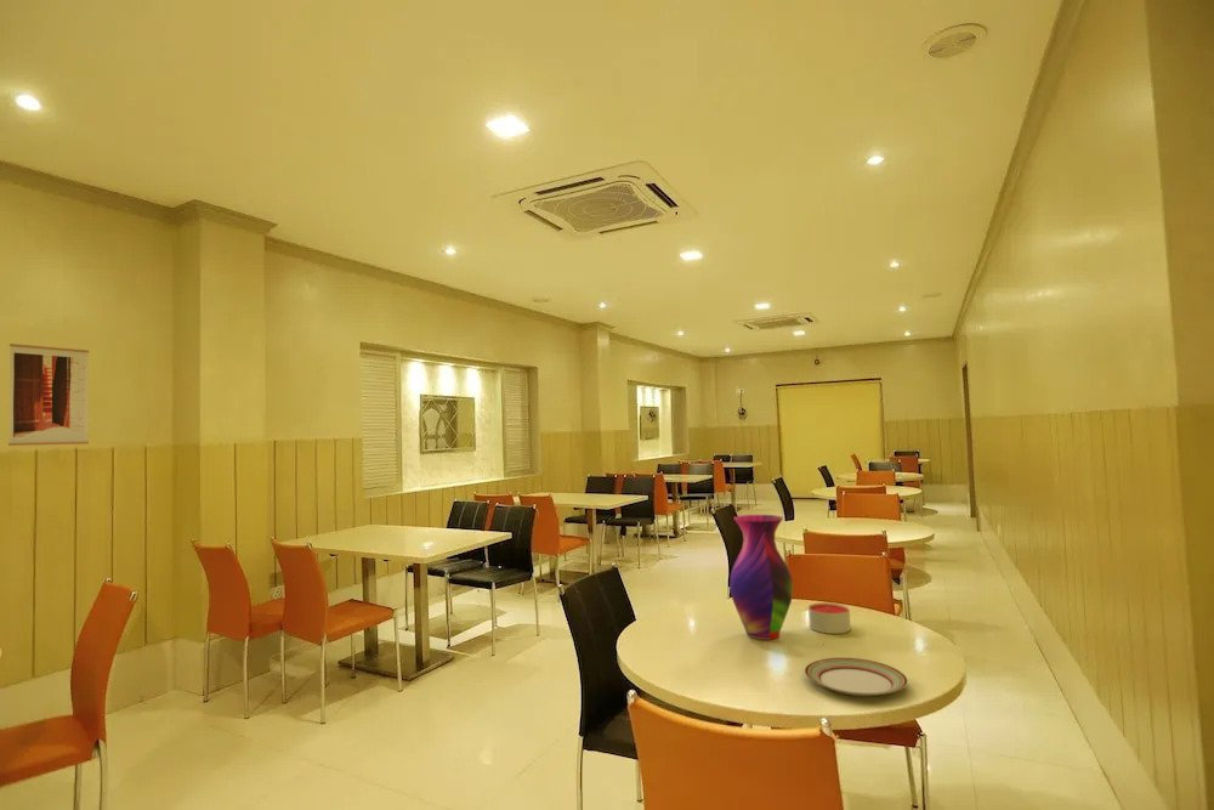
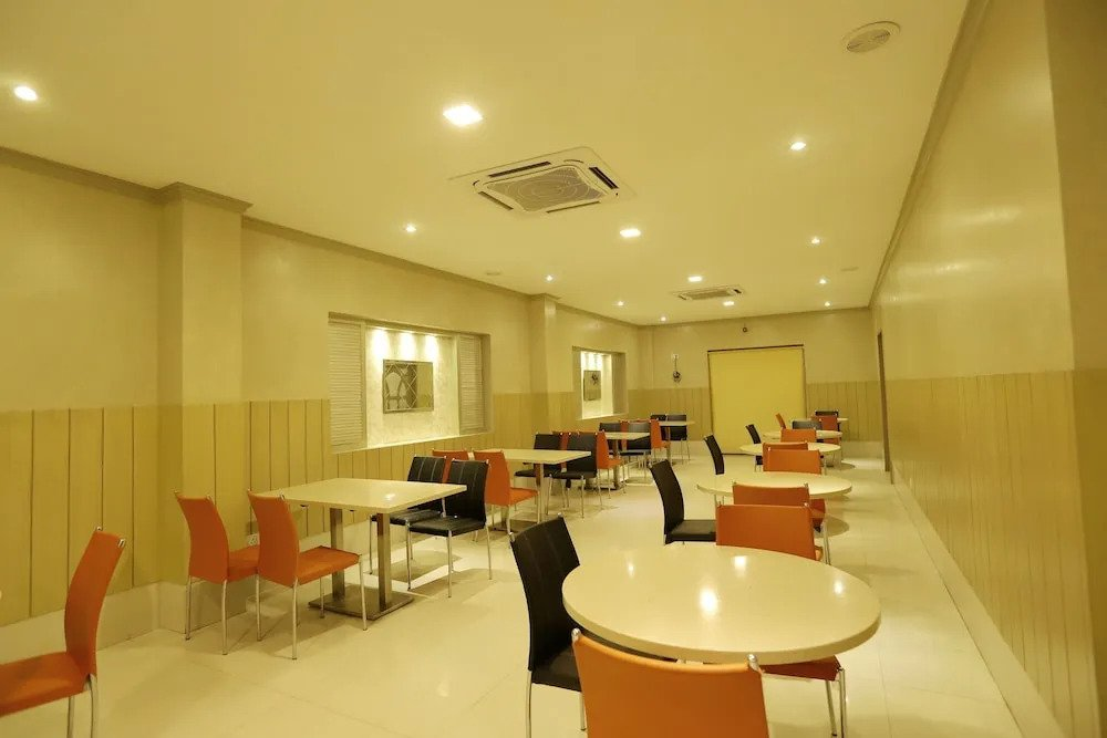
- candle (829, 617)
- plate (855, 678)
- vase (760, 576)
- wall art (50, 395)
